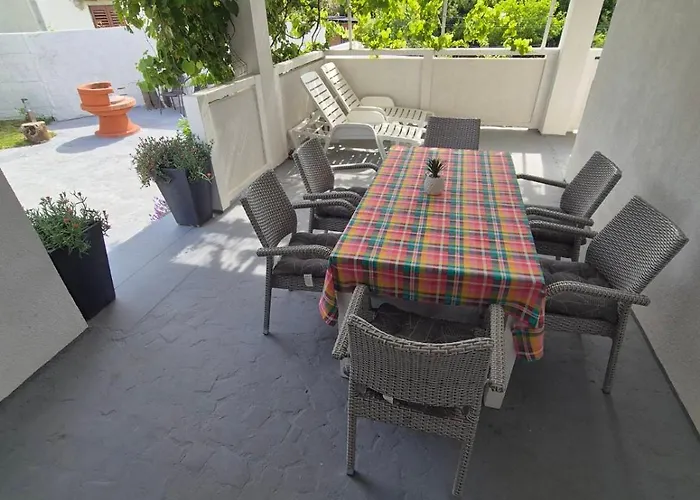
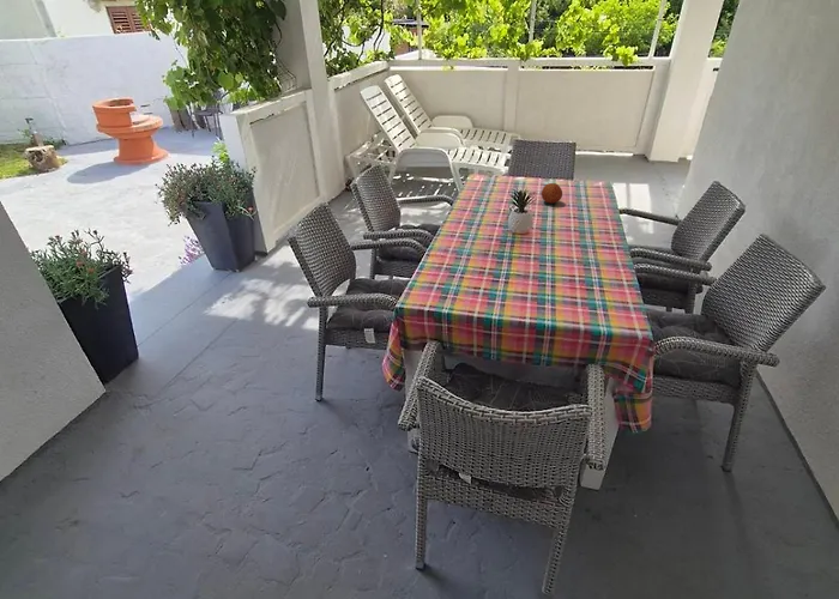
+ fruit (551, 192)
